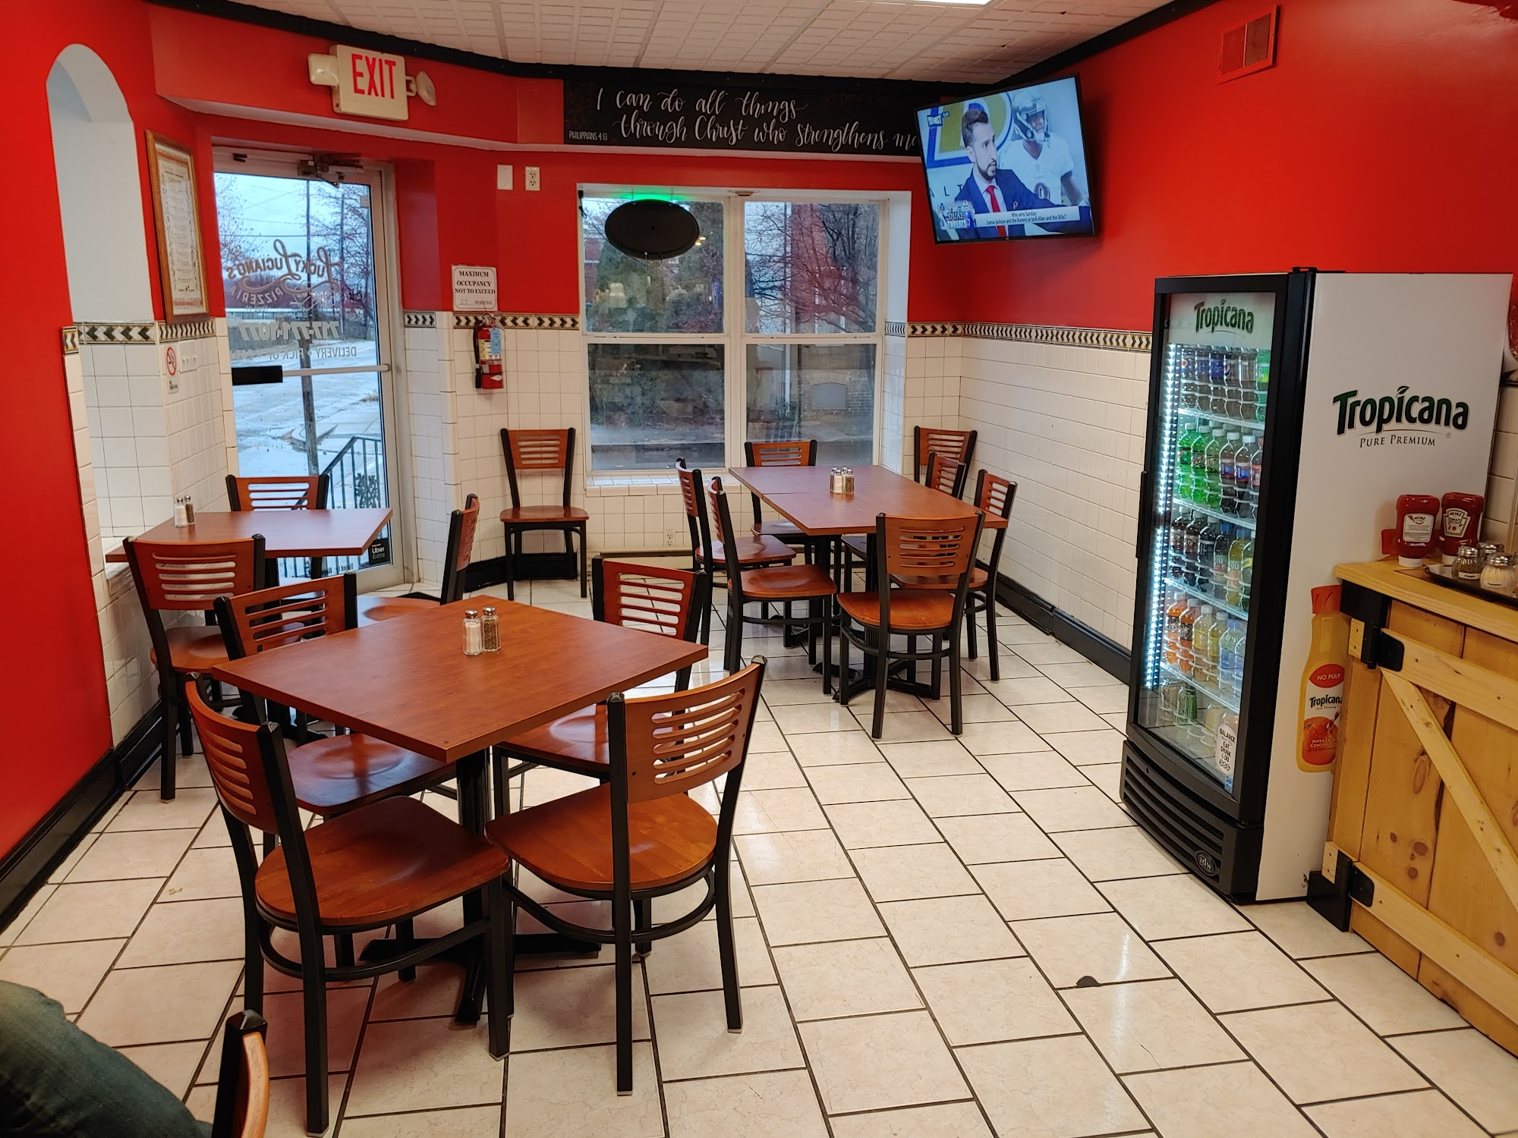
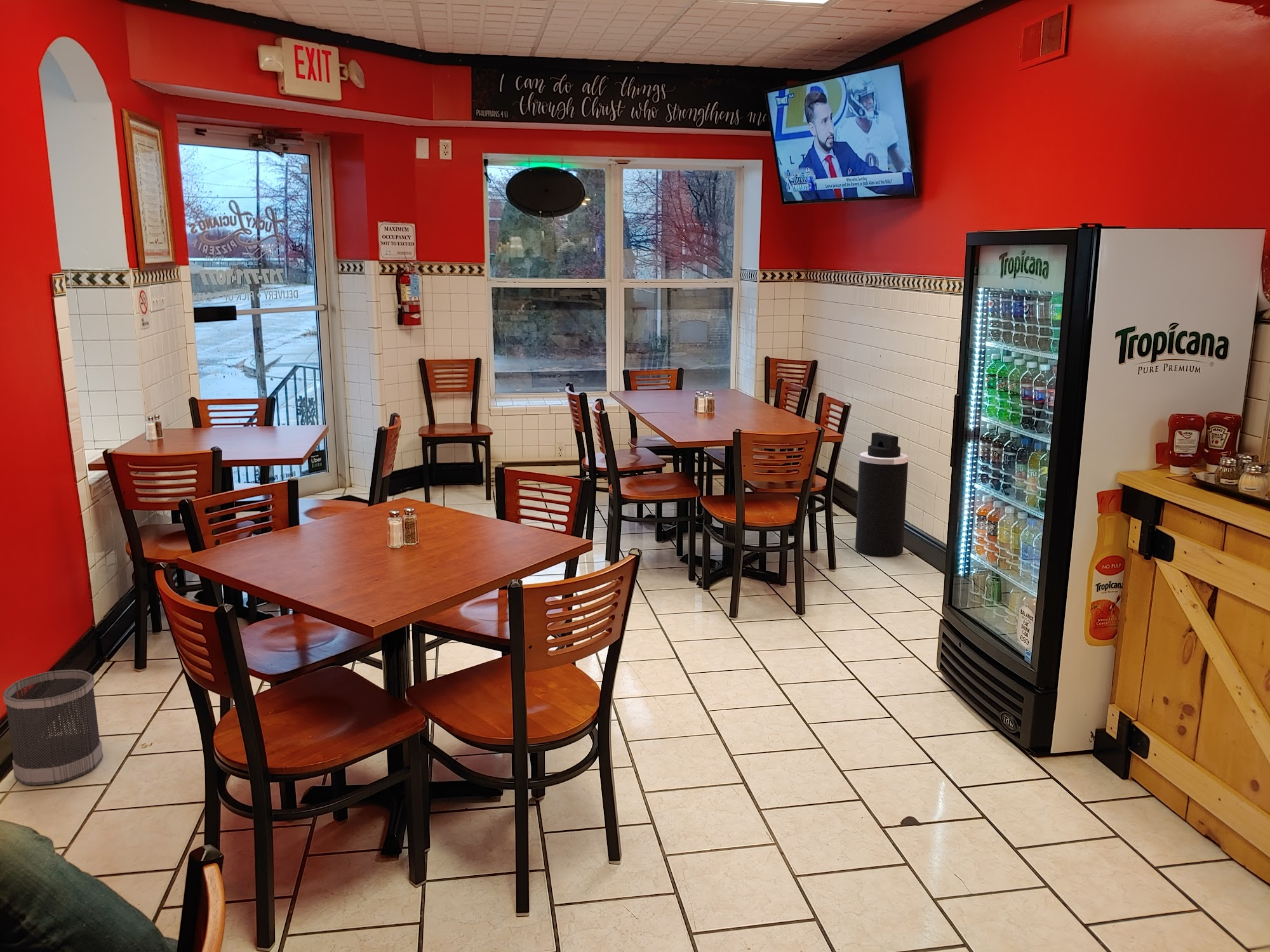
+ wastebasket (54, 725)
+ trash can (881, 493)
